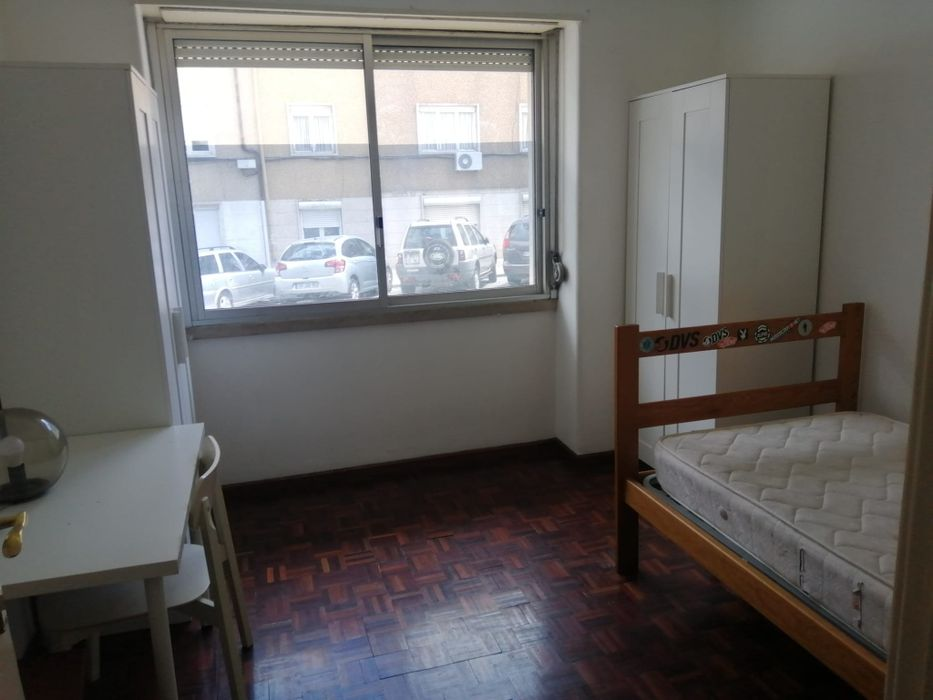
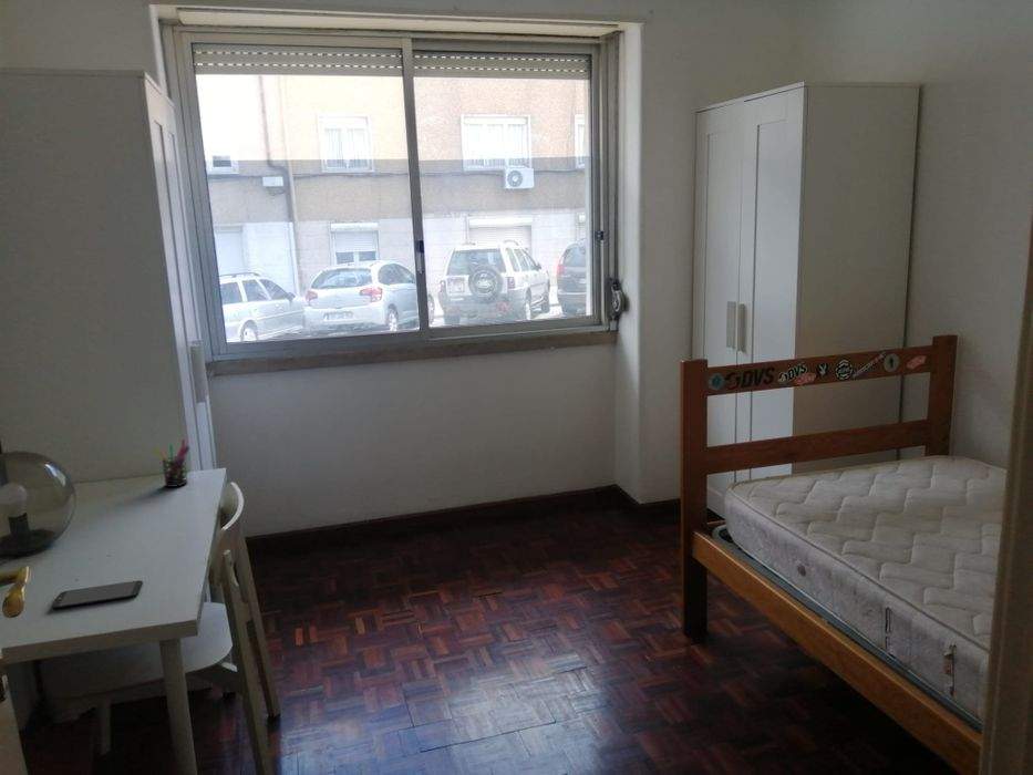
+ pen holder (175, 462)
+ smartphone (99, 593)
